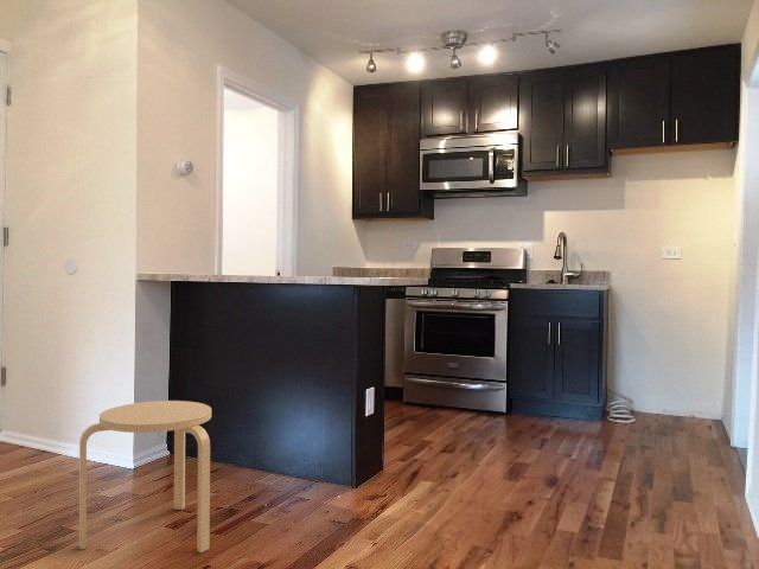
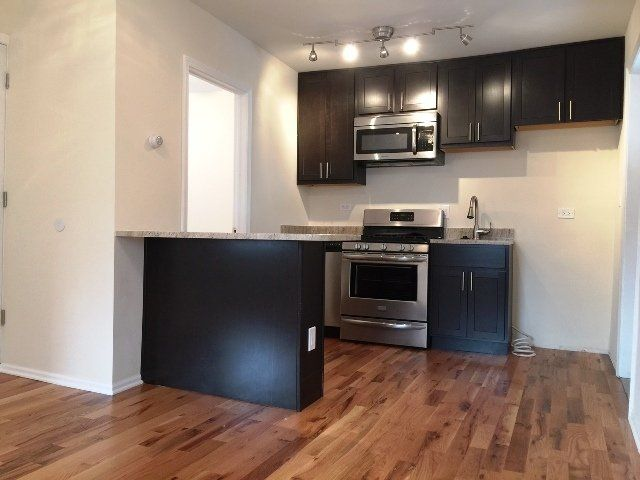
- stool (174, 469)
